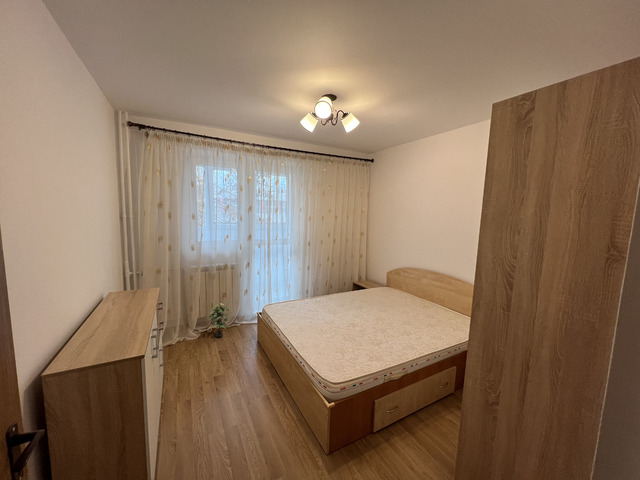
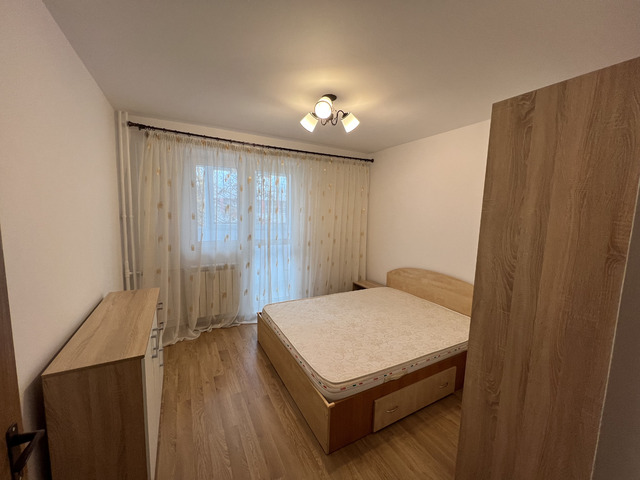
- potted plant (219, 319)
